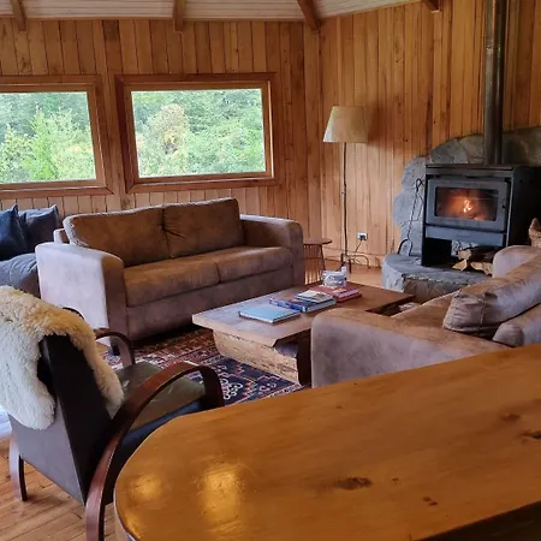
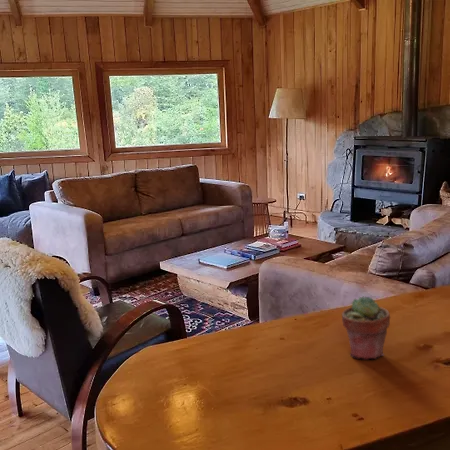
+ potted succulent (365, 324)
